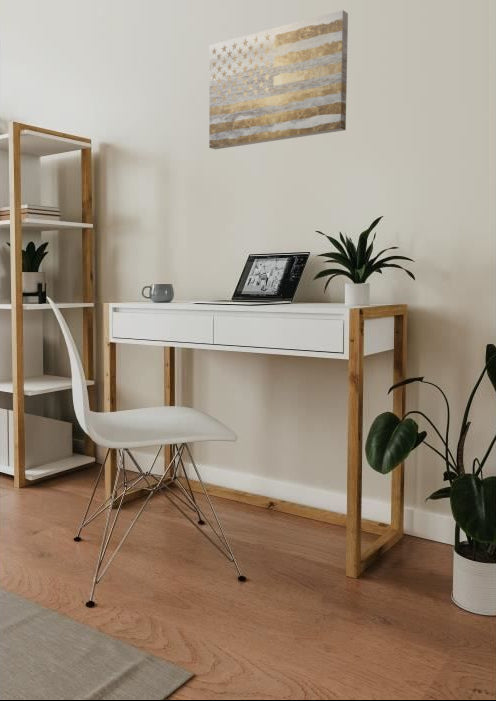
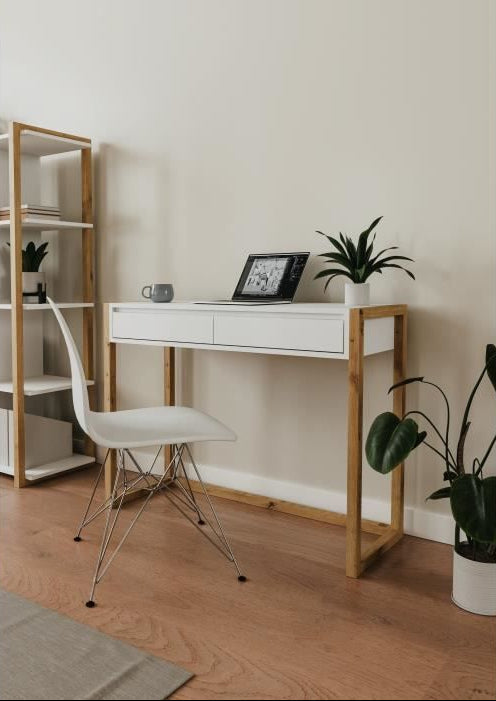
- wall art (273, 85)
